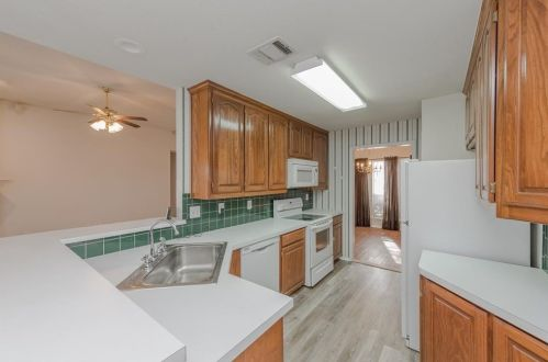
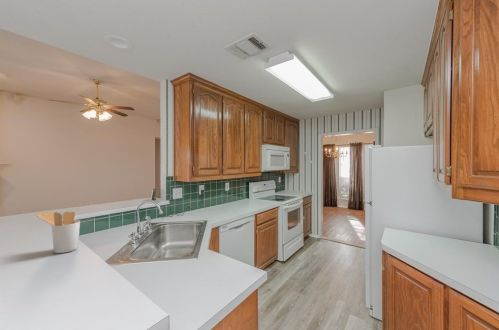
+ utensil holder (59, 229)
